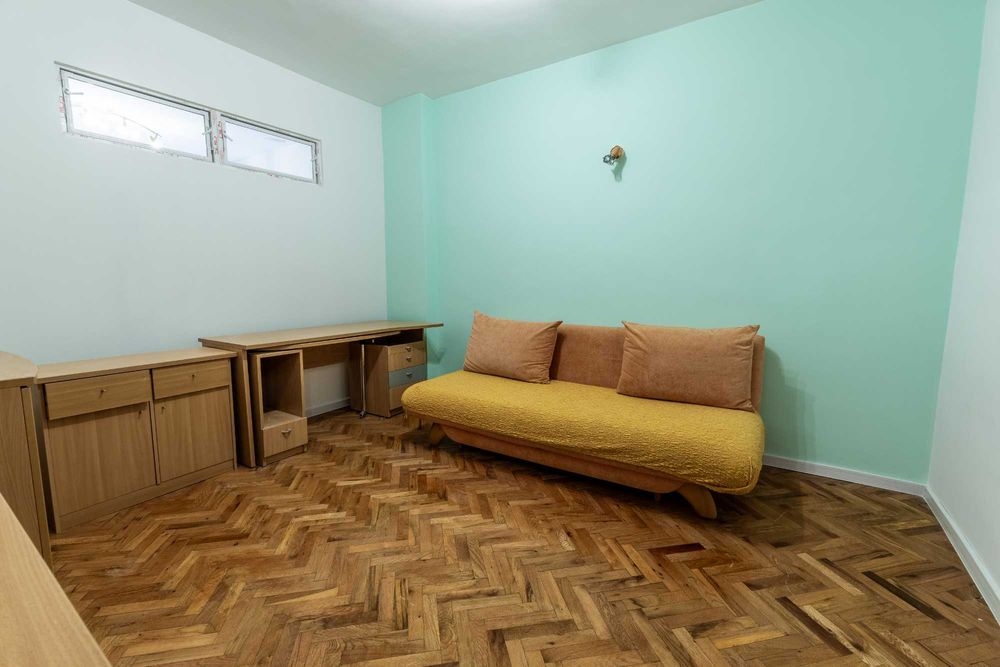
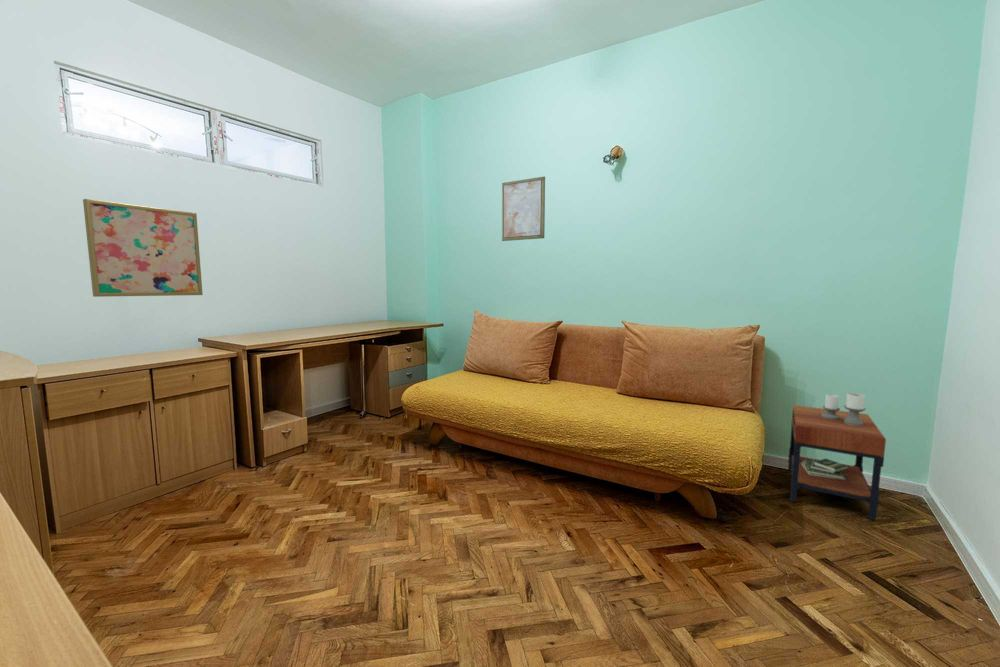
+ side table (831, 441)
+ wall art (148, 251)
+ wall art (522, 209)
